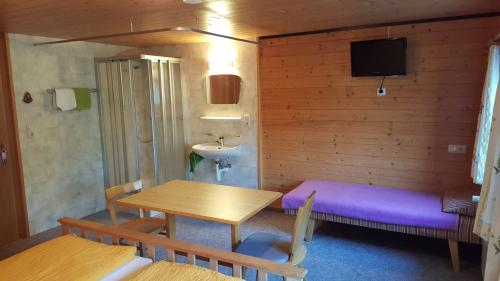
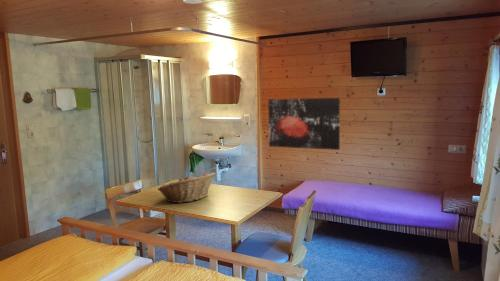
+ wall art (302, 123)
+ fruit basket (187, 185)
